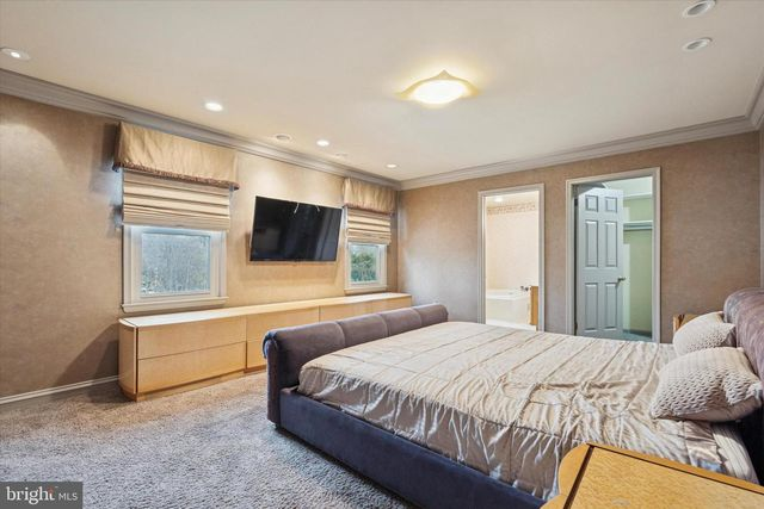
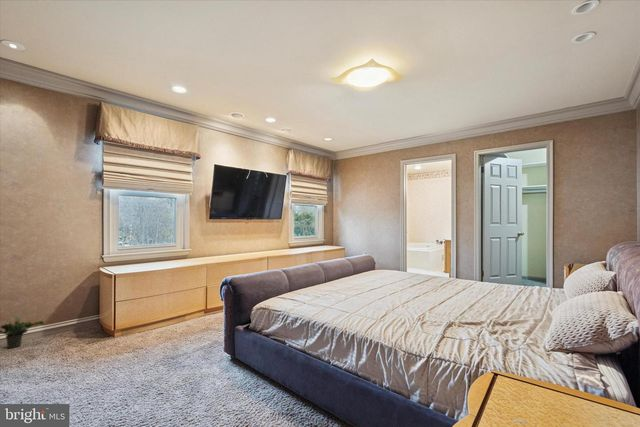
+ potted plant (20, 329)
